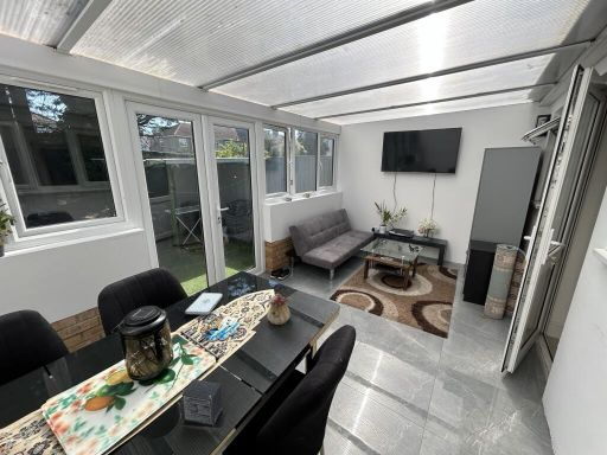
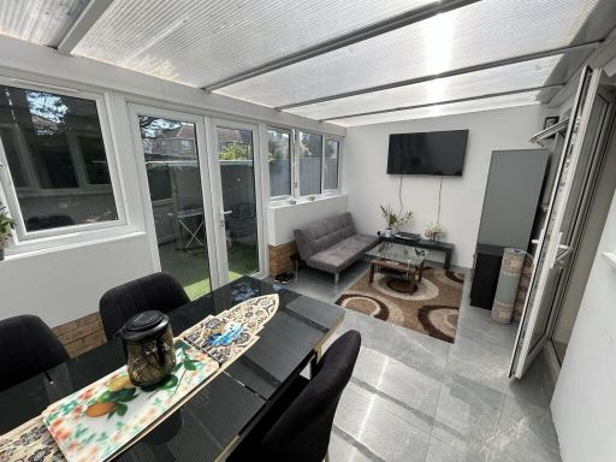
- notepad (205, 302)
- small box (203, 400)
- teapot (279, 306)
